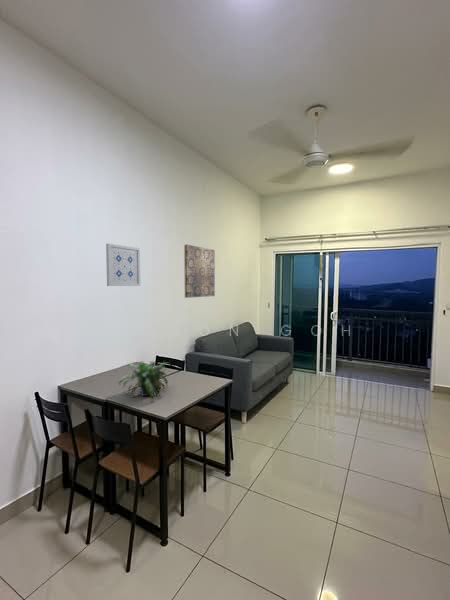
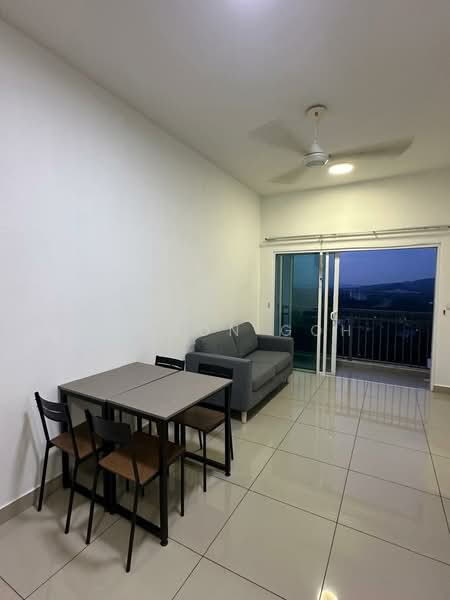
- potted plant (145, 376)
- wall art (124, 266)
- wall art (200, 272)
